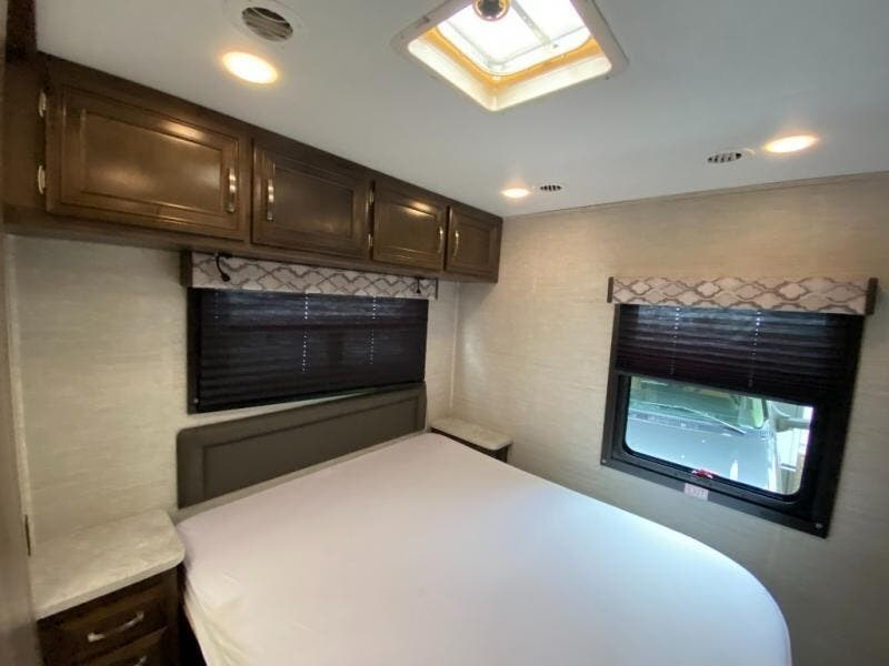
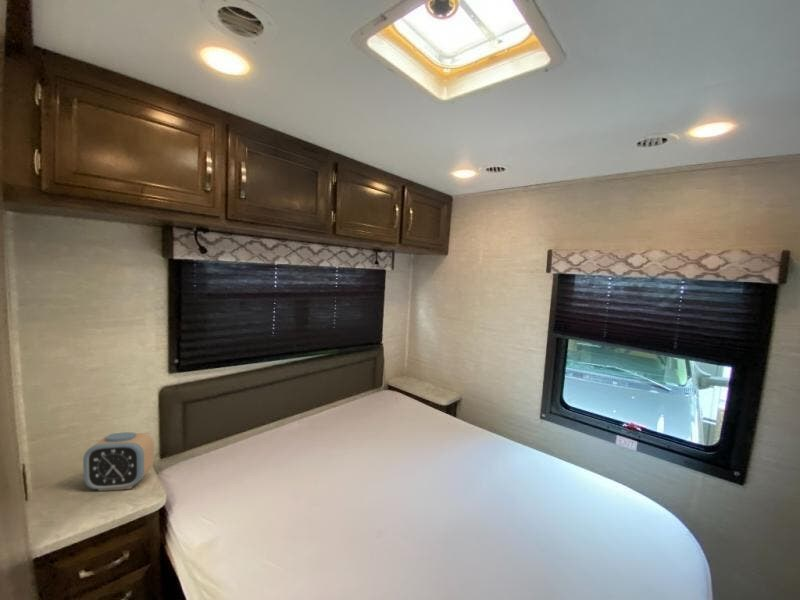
+ alarm clock (120, 460)
